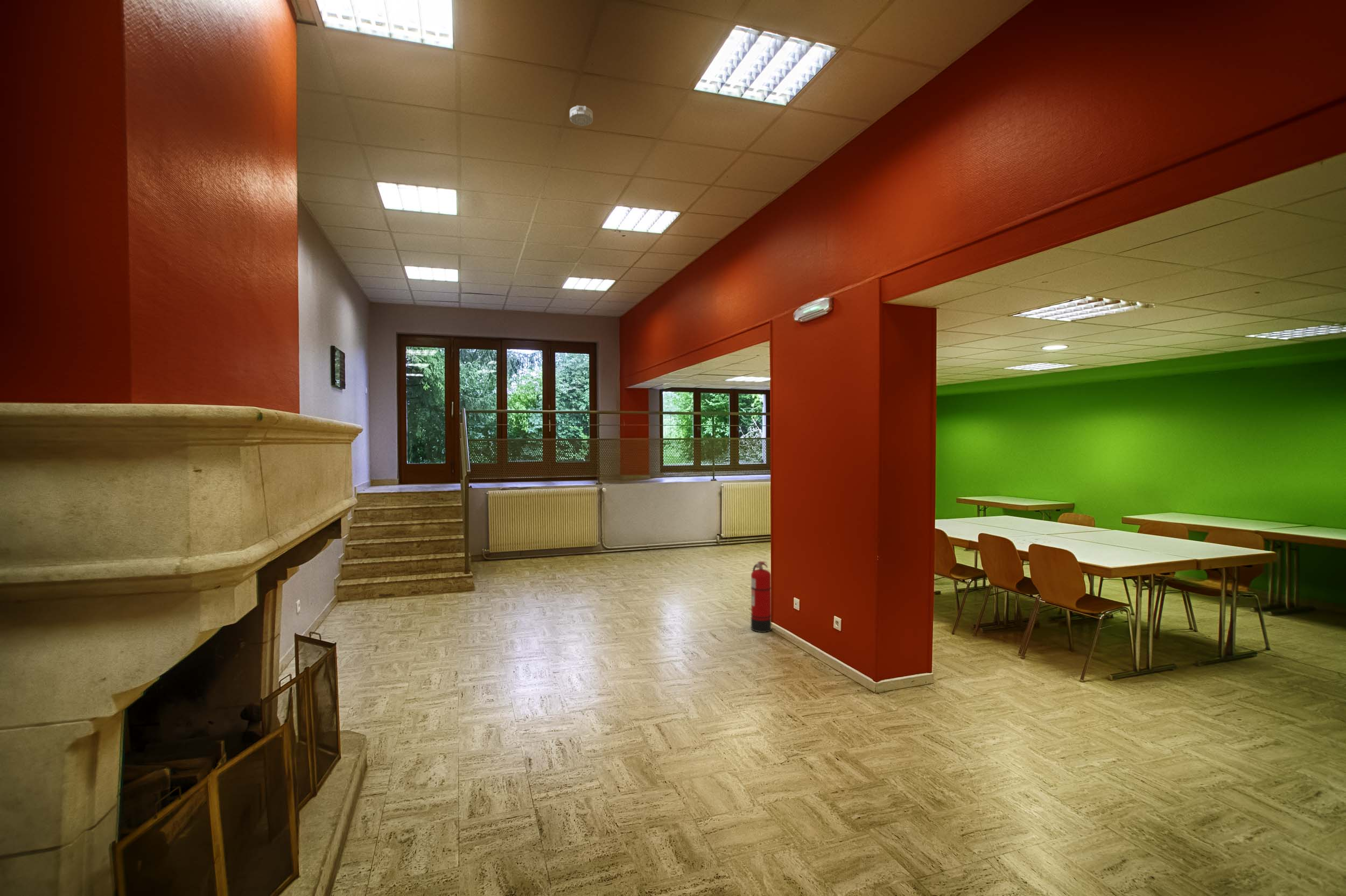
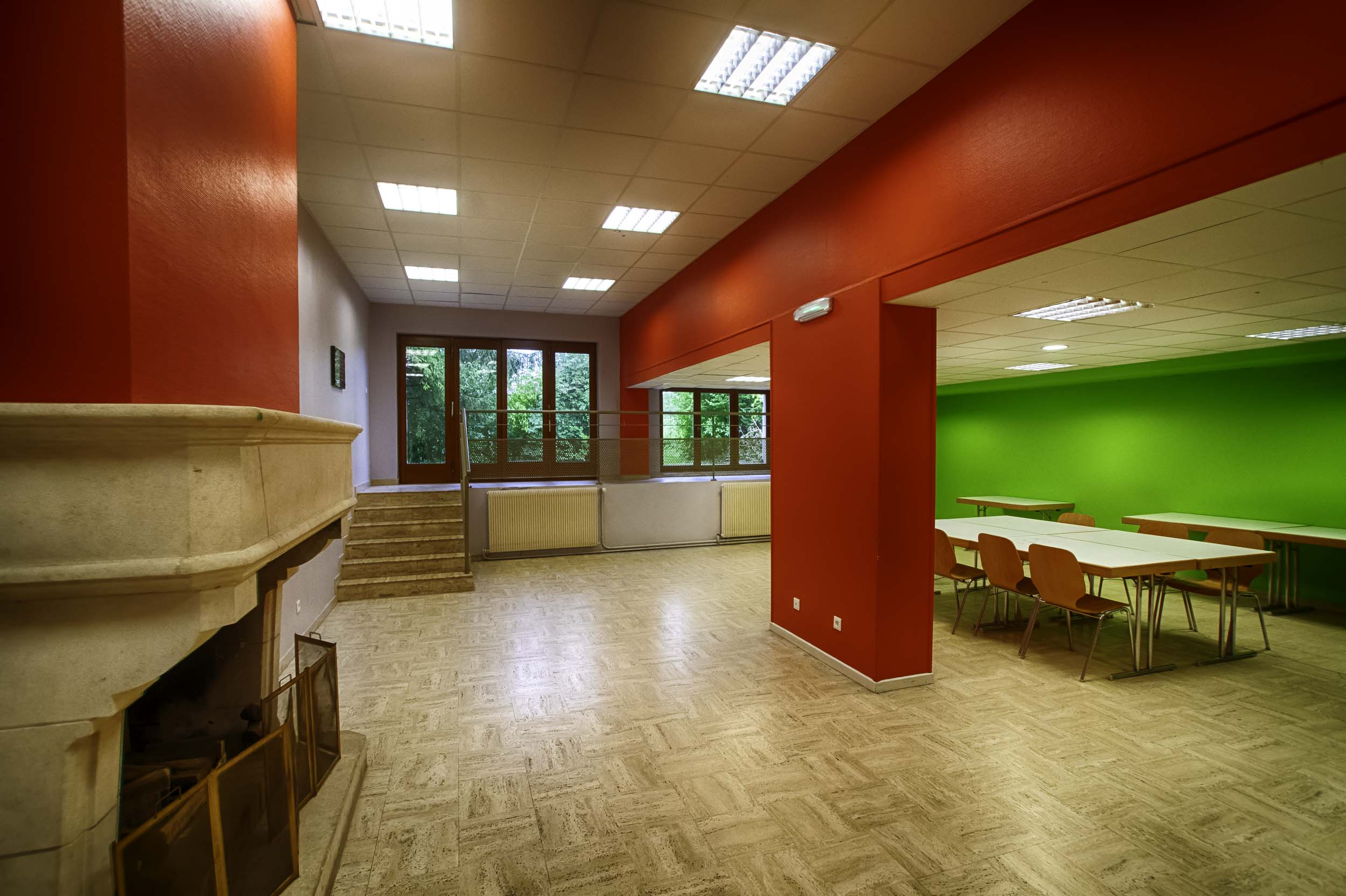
- fire extinguisher (760, 594)
- smoke detector (581, 115)
